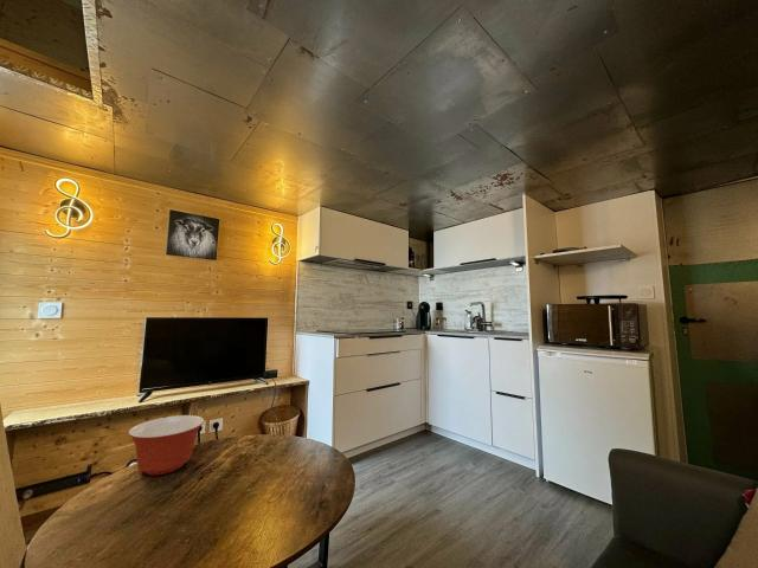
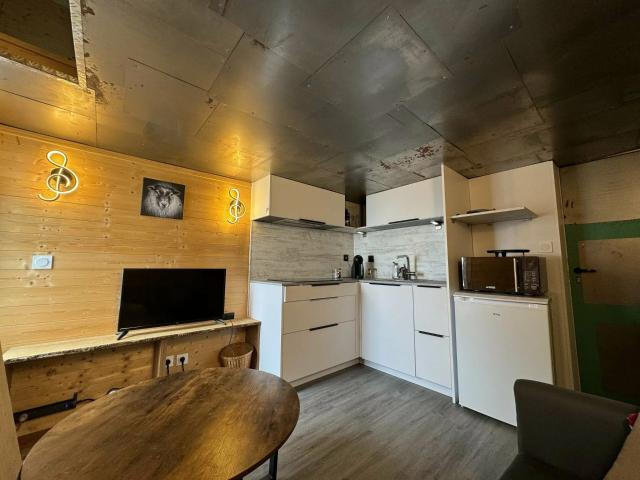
- mixing bowl (166, 445)
